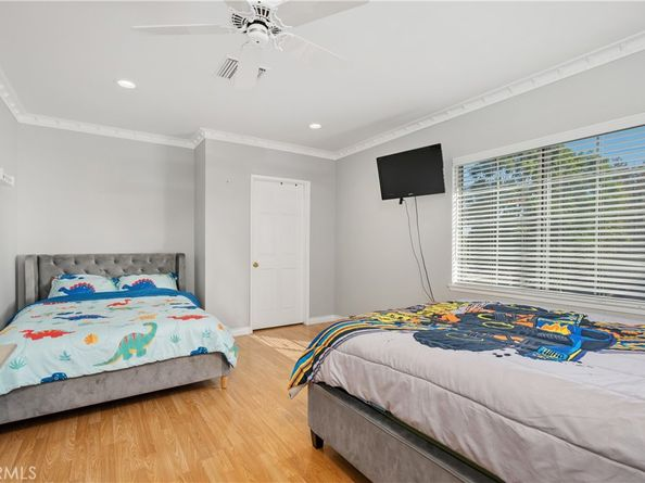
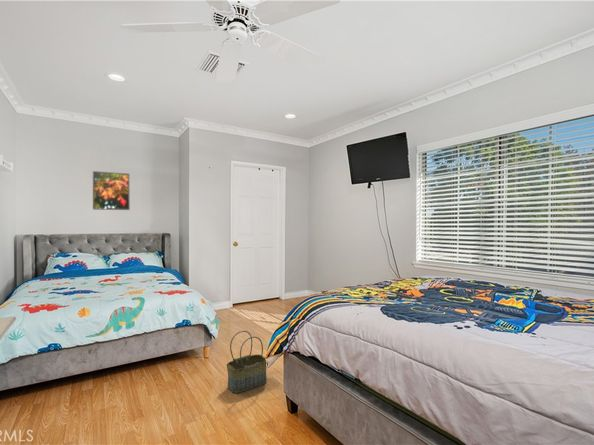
+ basket (247, 359)
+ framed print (111, 191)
